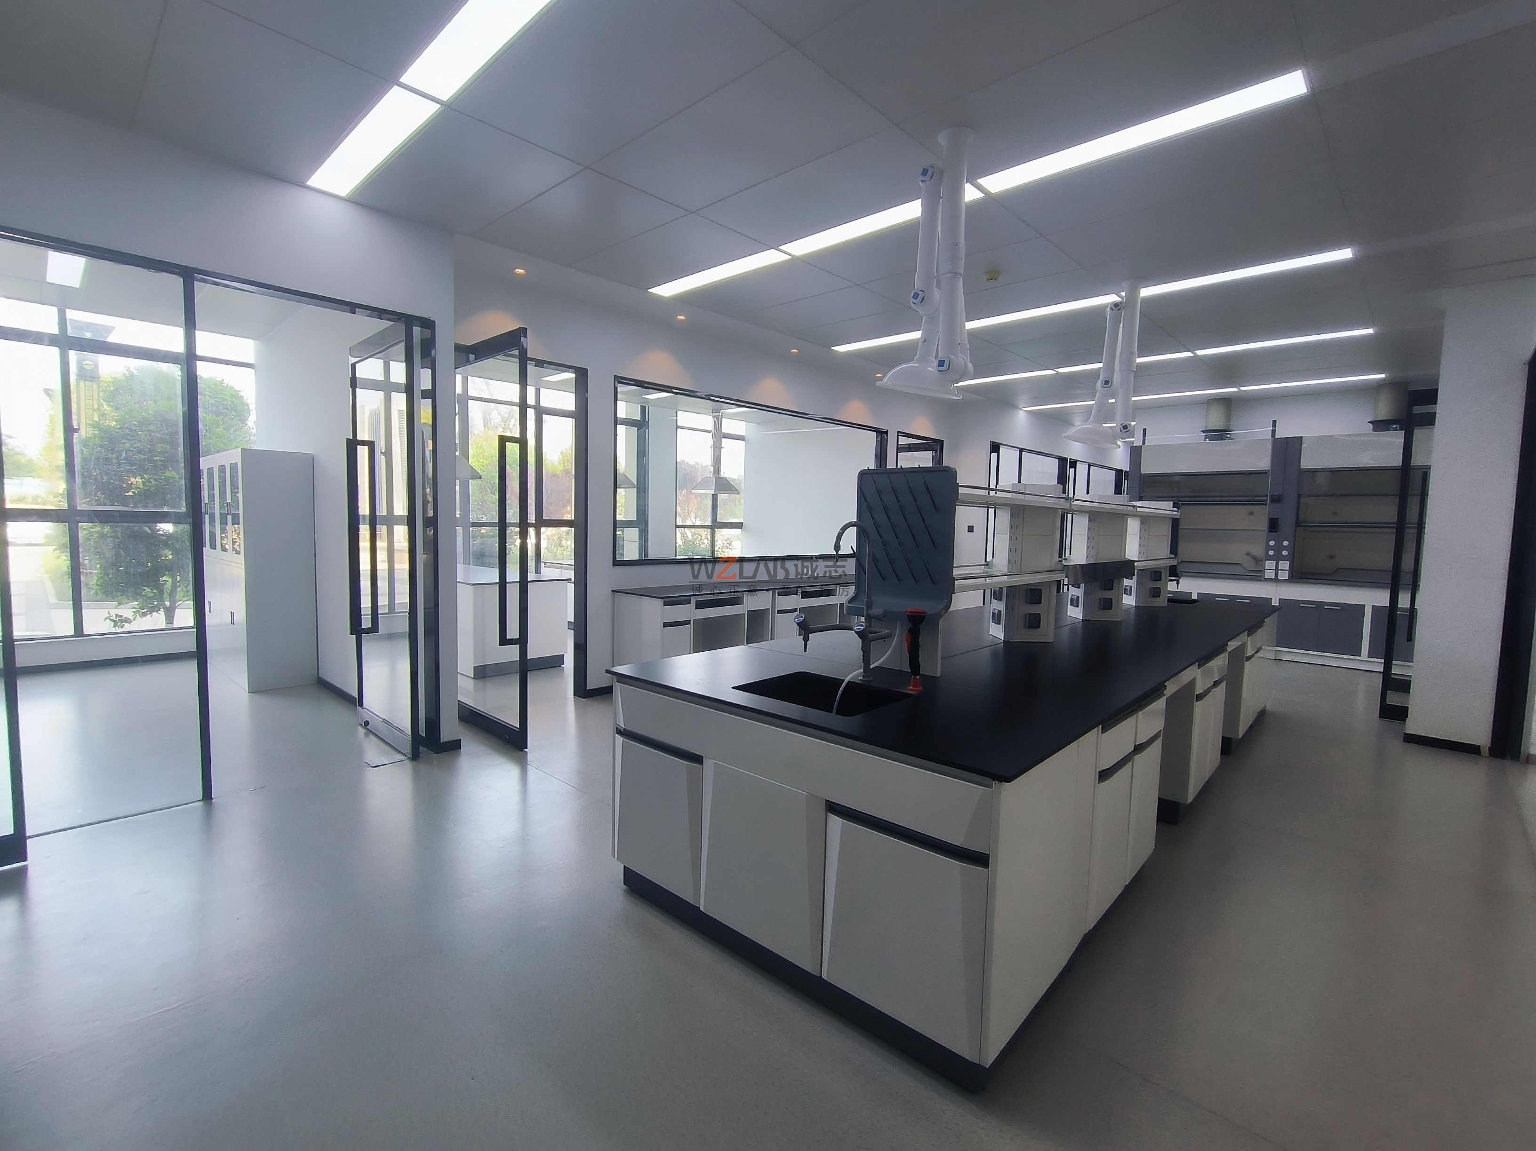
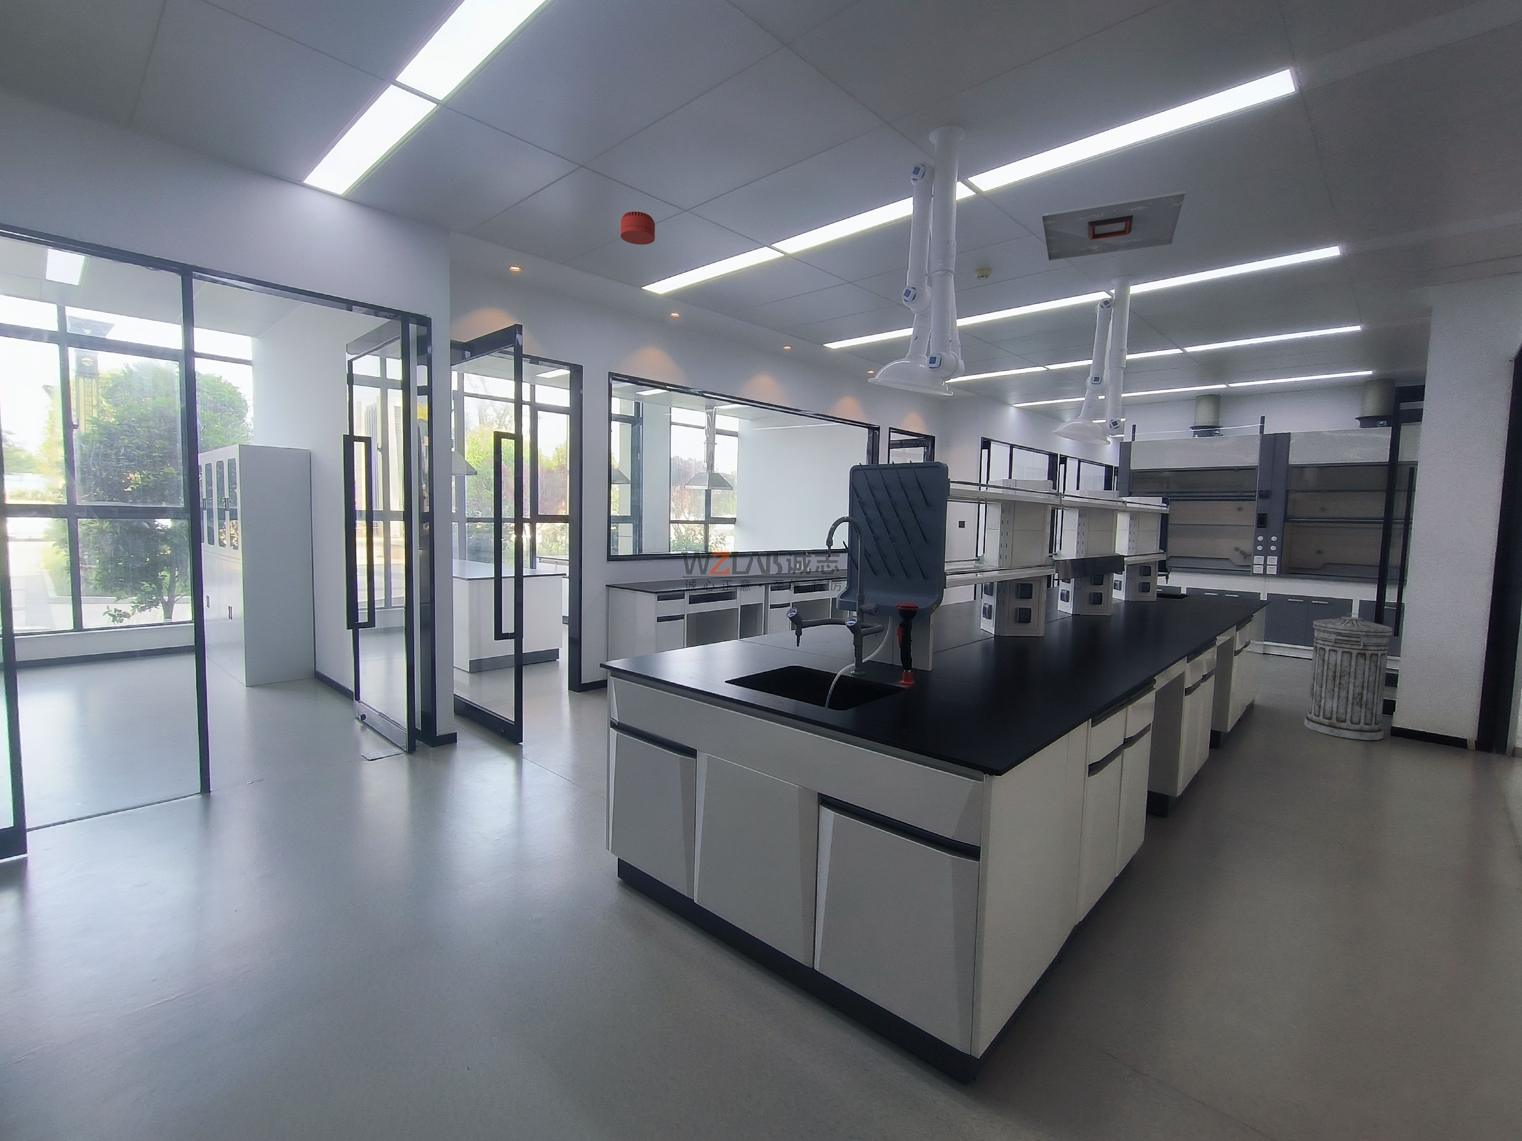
+ ceiling vent (1110, 229)
+ trash can (1347, 672)
+ smoke detector (638, 228)
